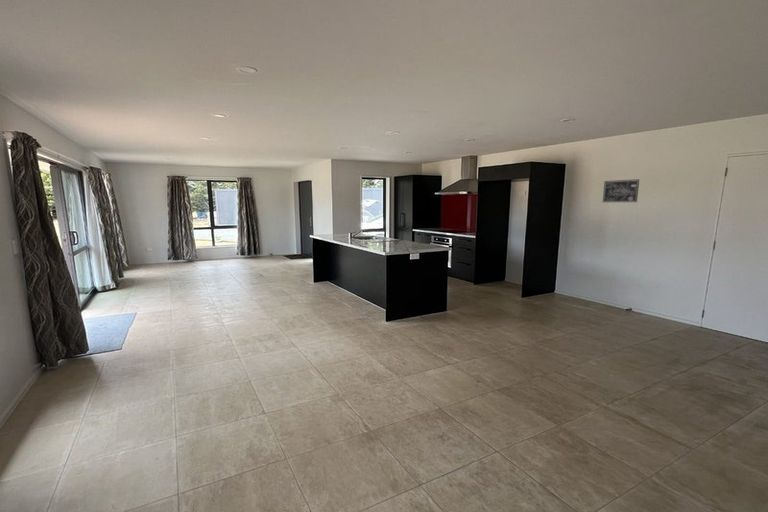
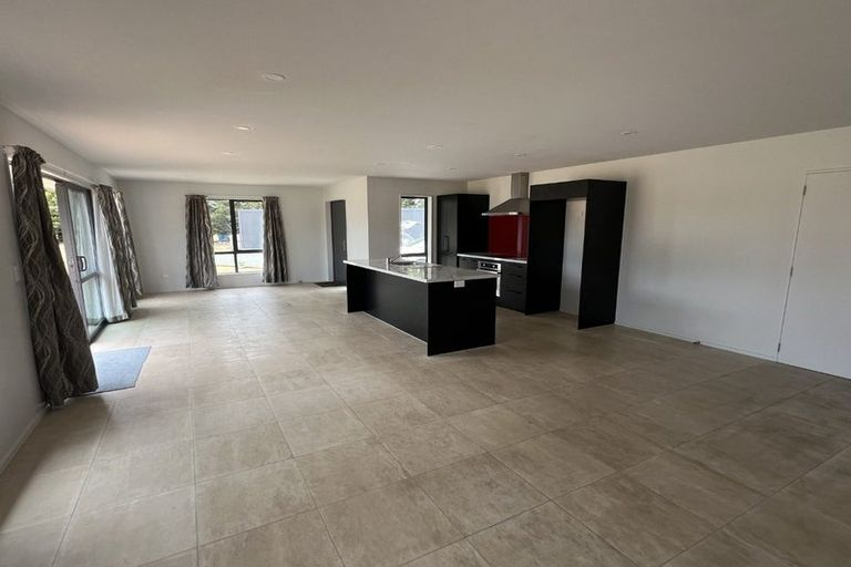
- wall art (620, 191)
